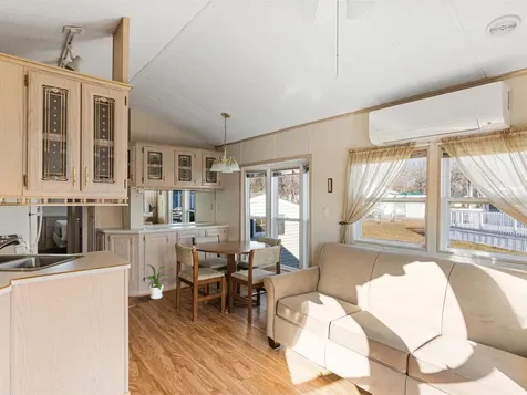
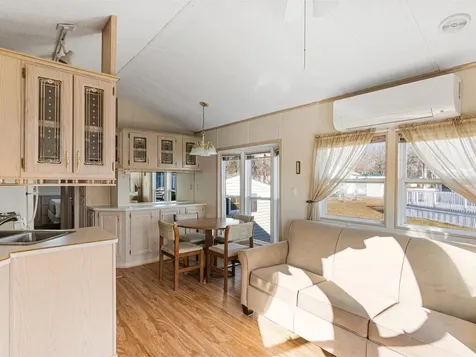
- house plant (155, 280)
